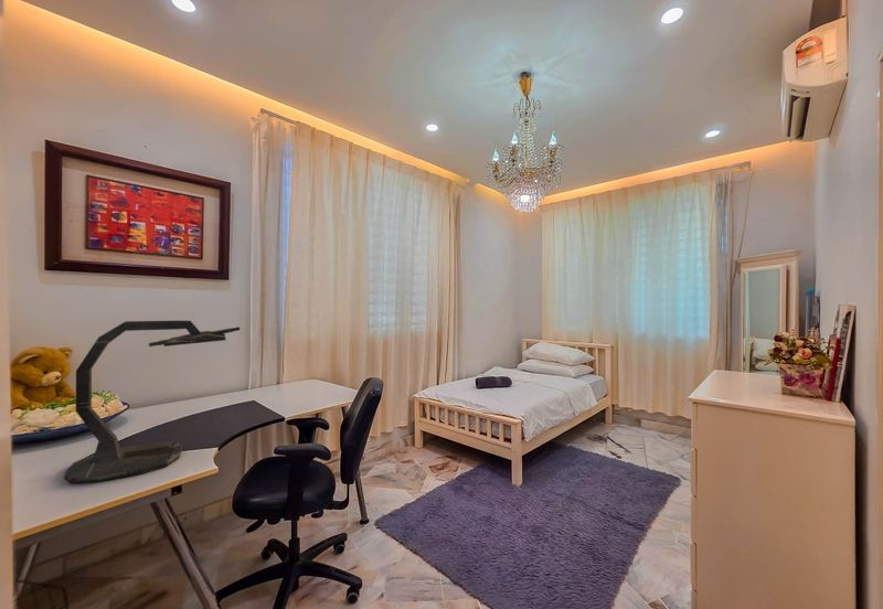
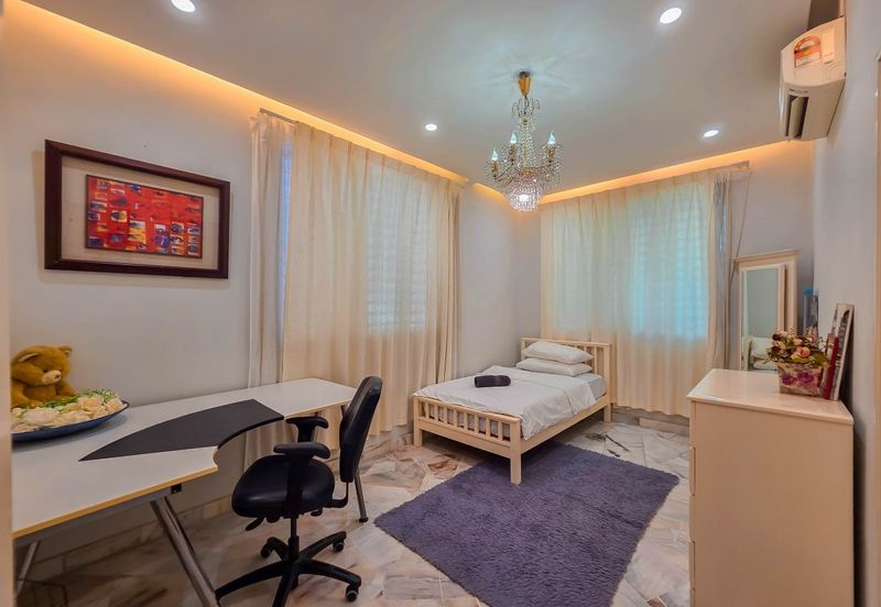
- desk lamp (164, 345)
